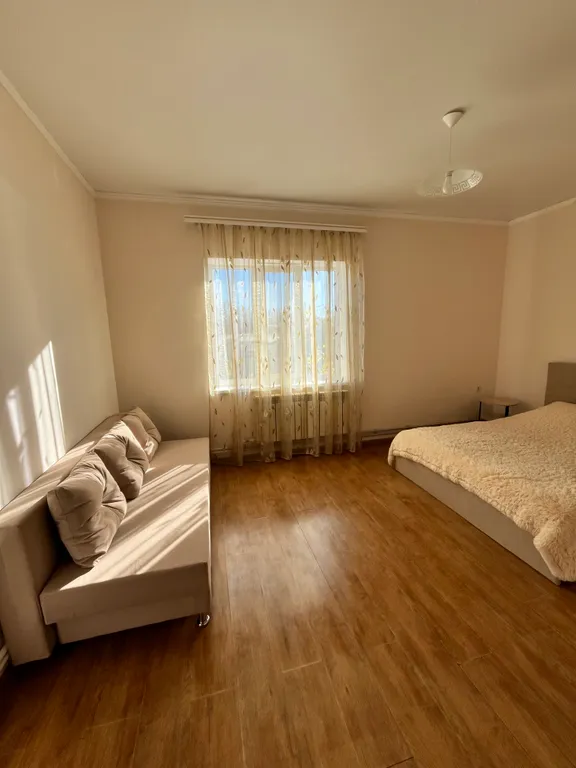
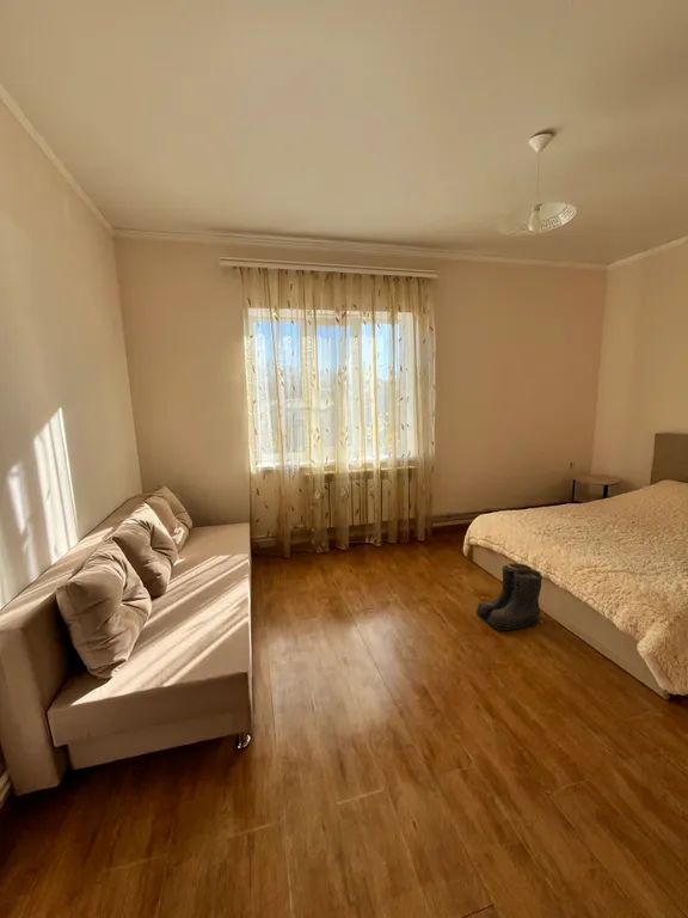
+ boots (509, 594)
